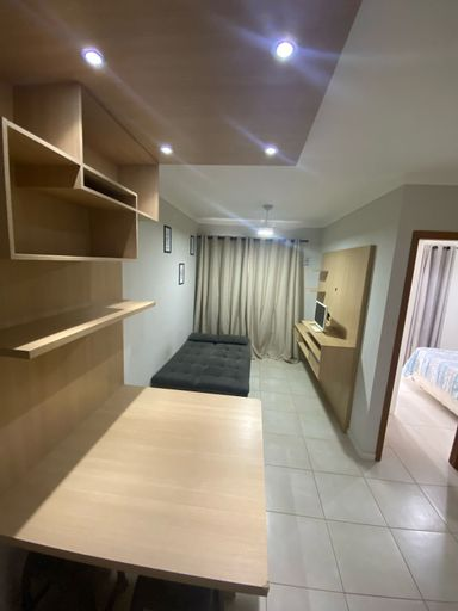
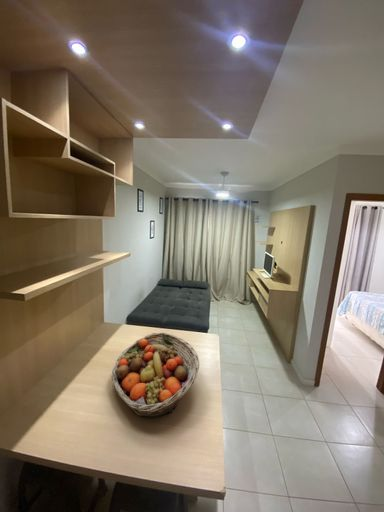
+ fruit basket (155, 370)
